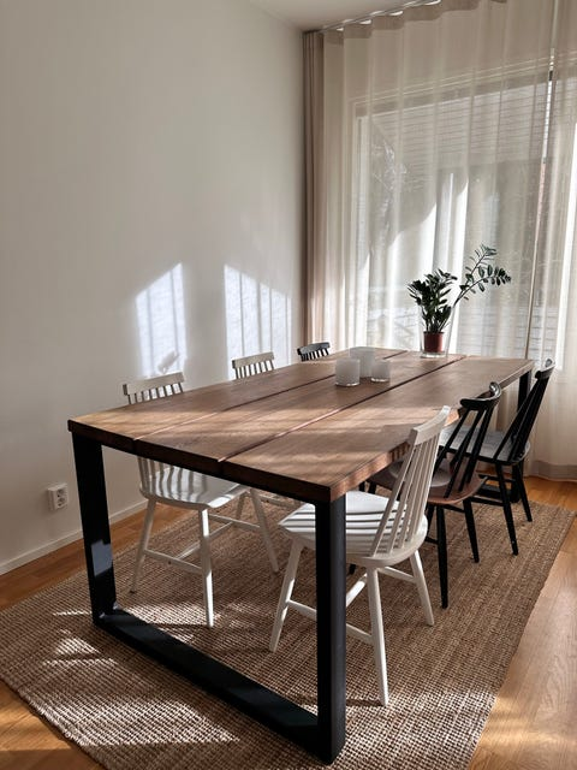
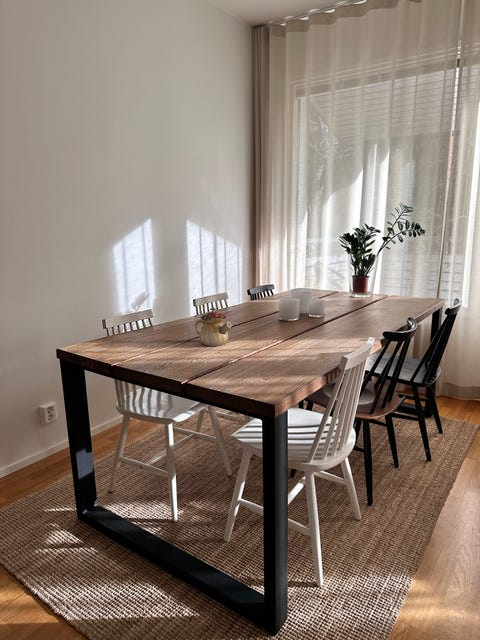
+ teapot (212, 325)
